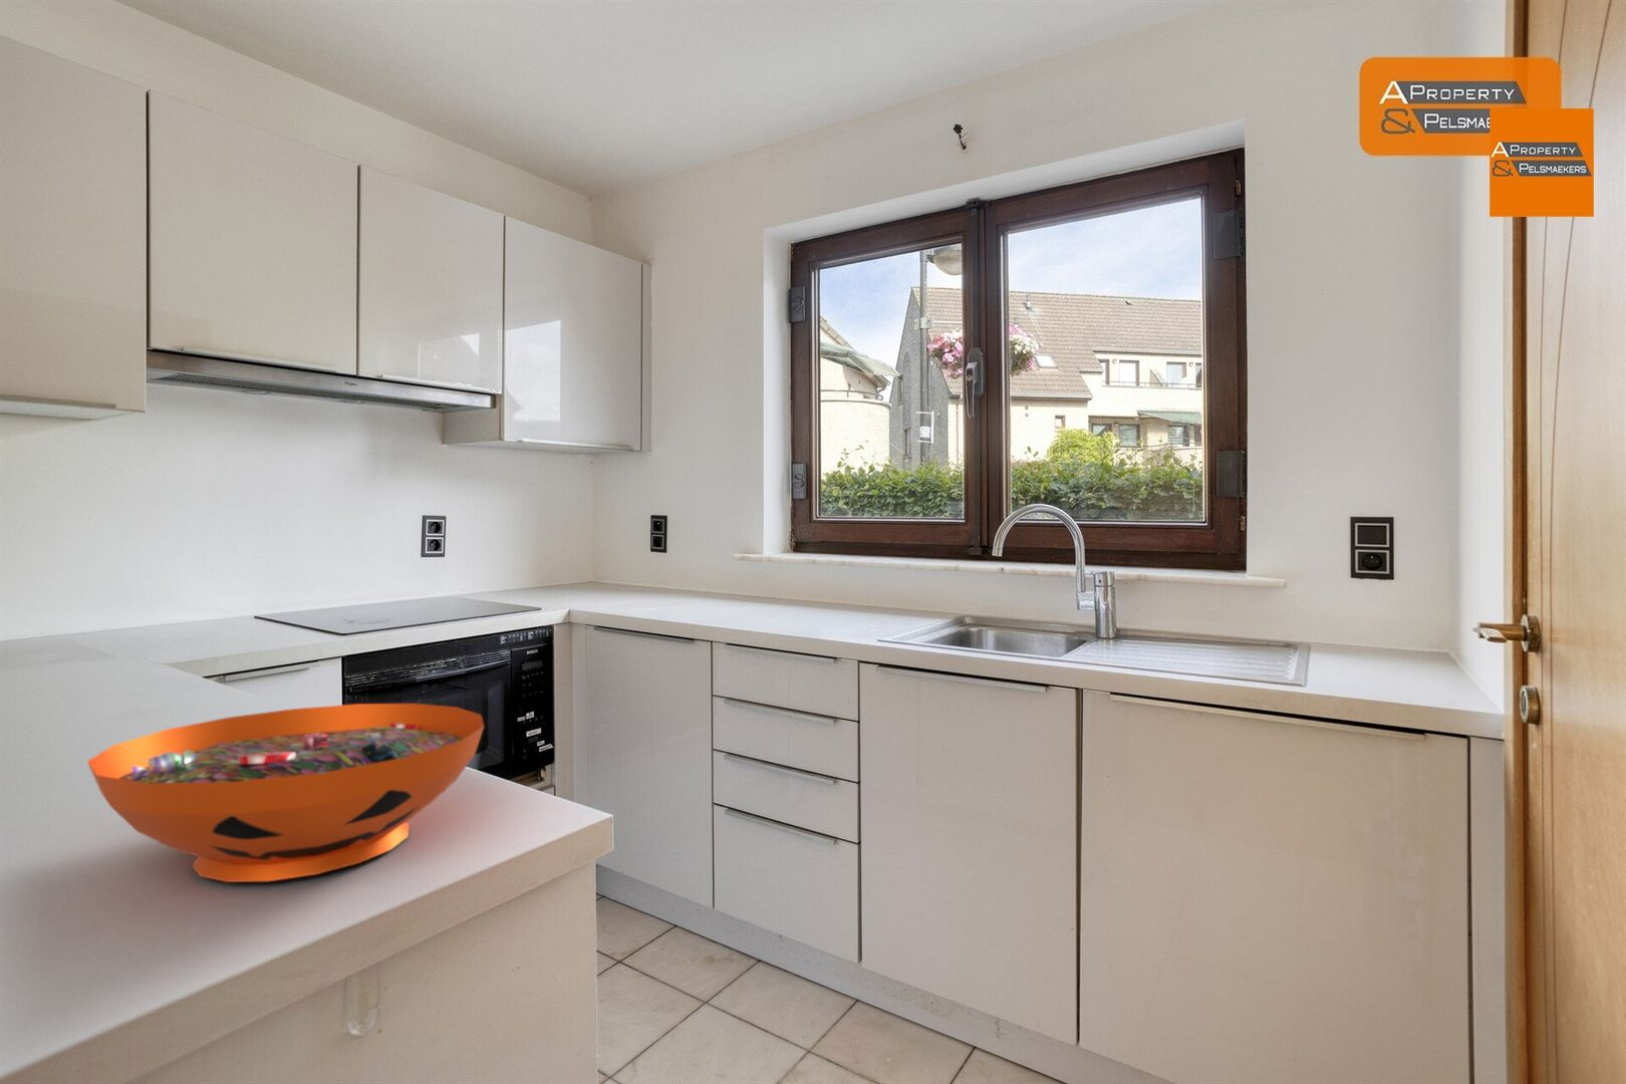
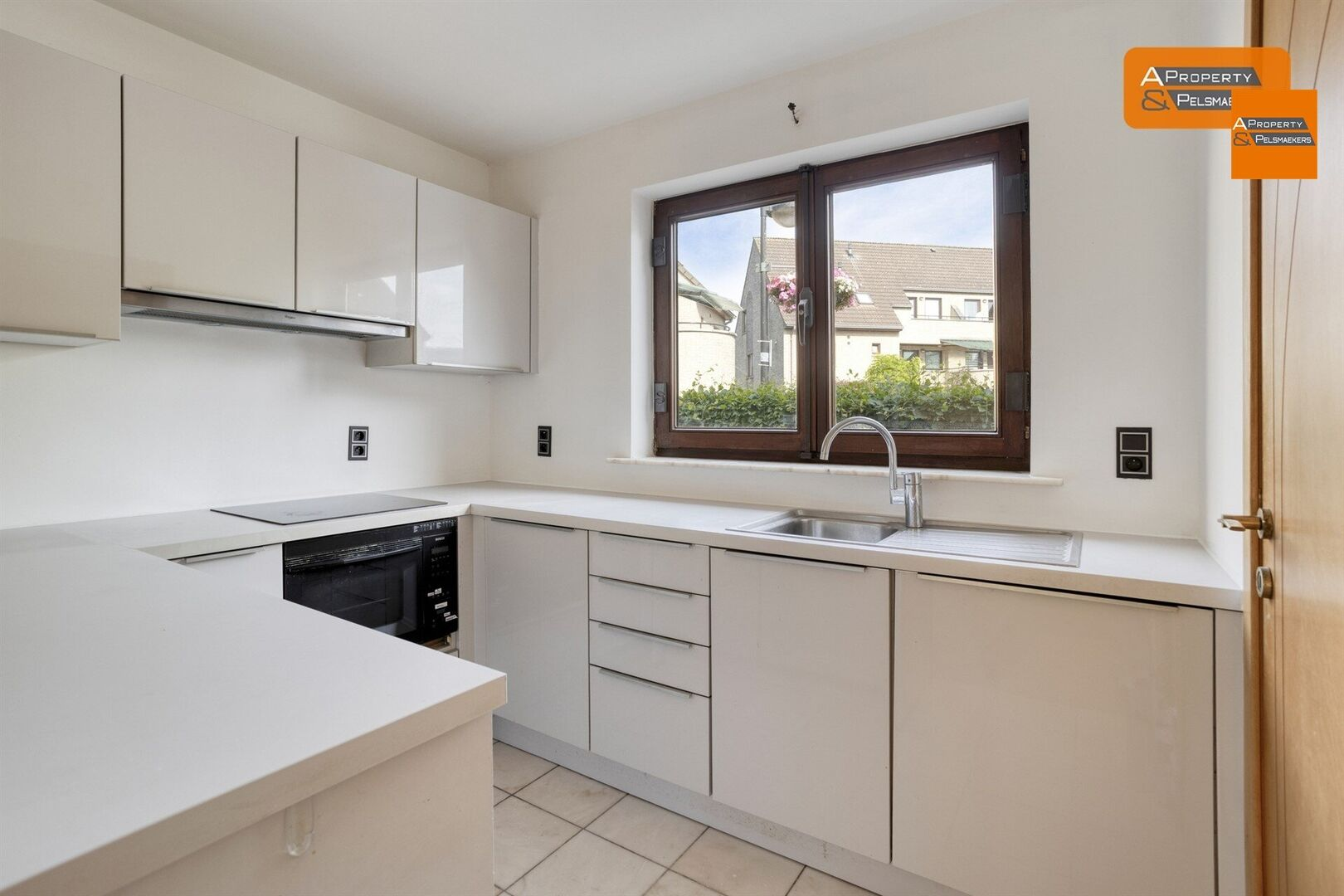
- decorative bowl (307, 789)
